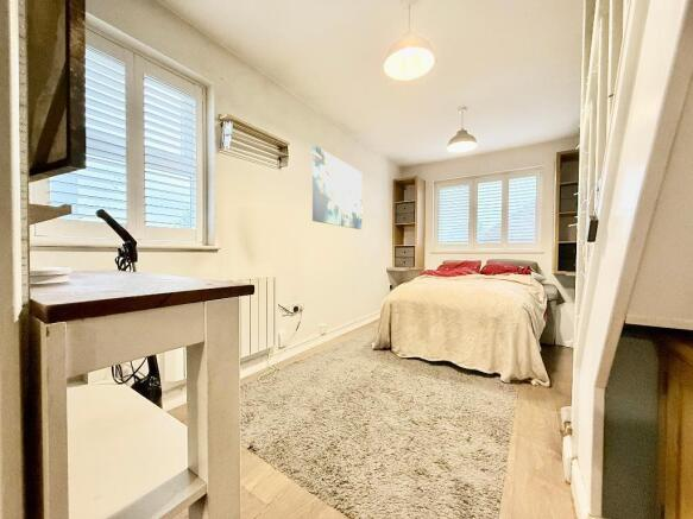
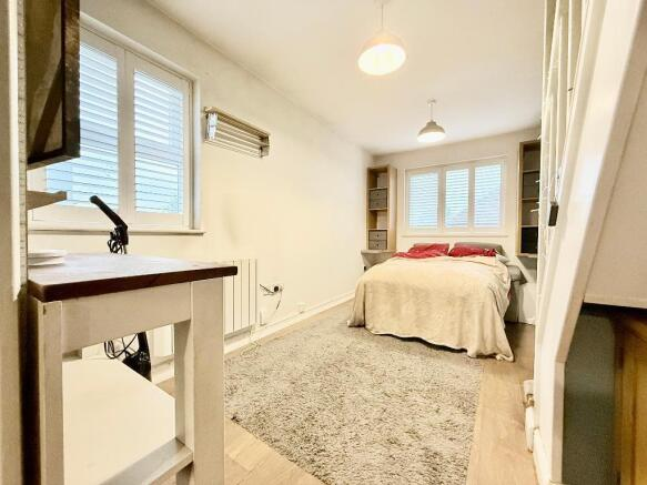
- wall art (340, 194)
